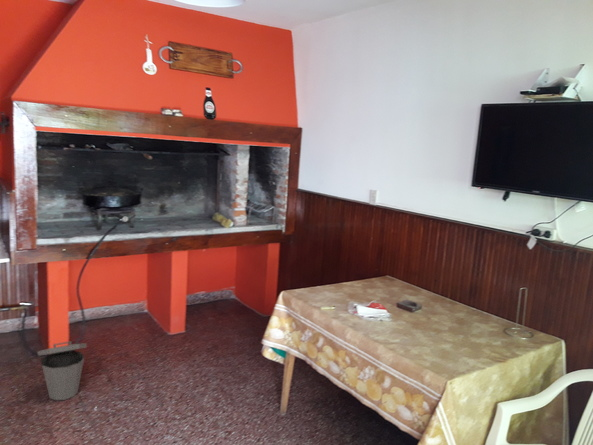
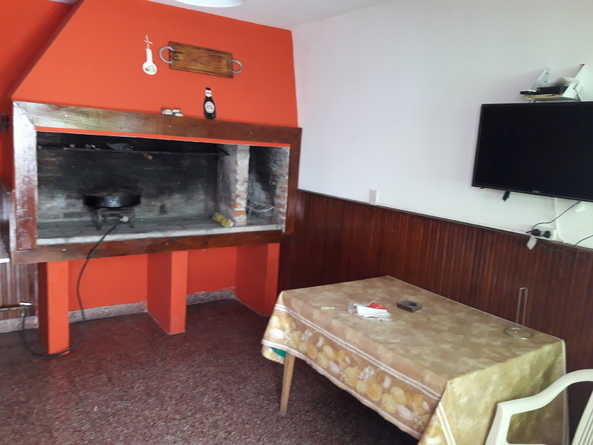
- trash can (62, 366)
